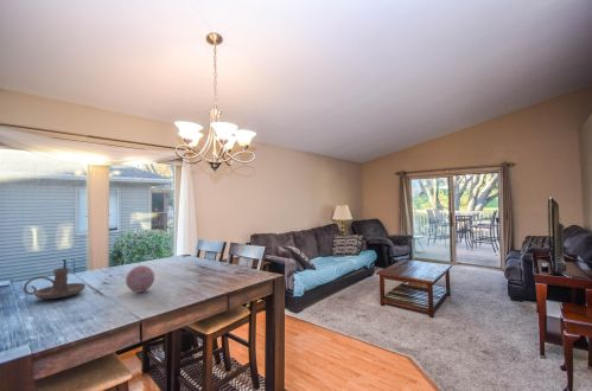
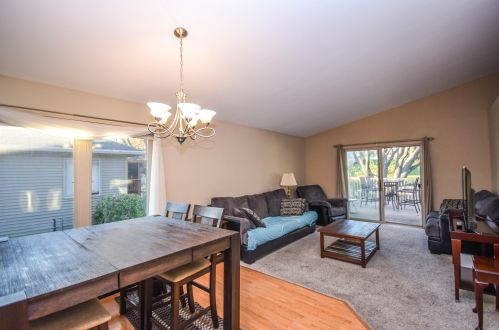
- candle holder (55, 282)
- decorative orb (140, 278)
